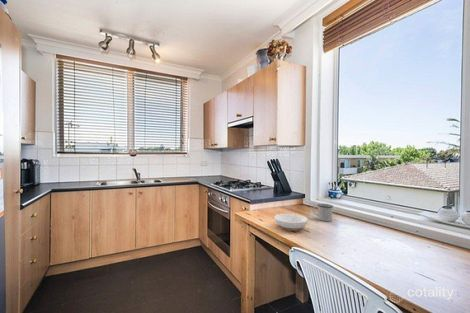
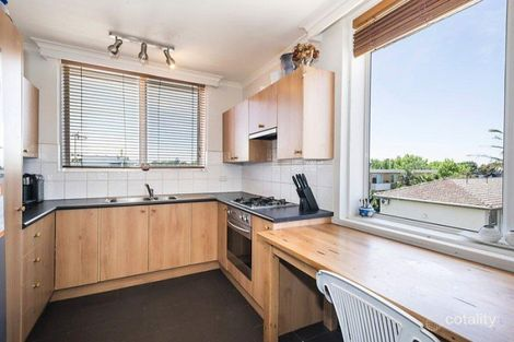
- bowl (290, 222)
- mug (322, 212)
